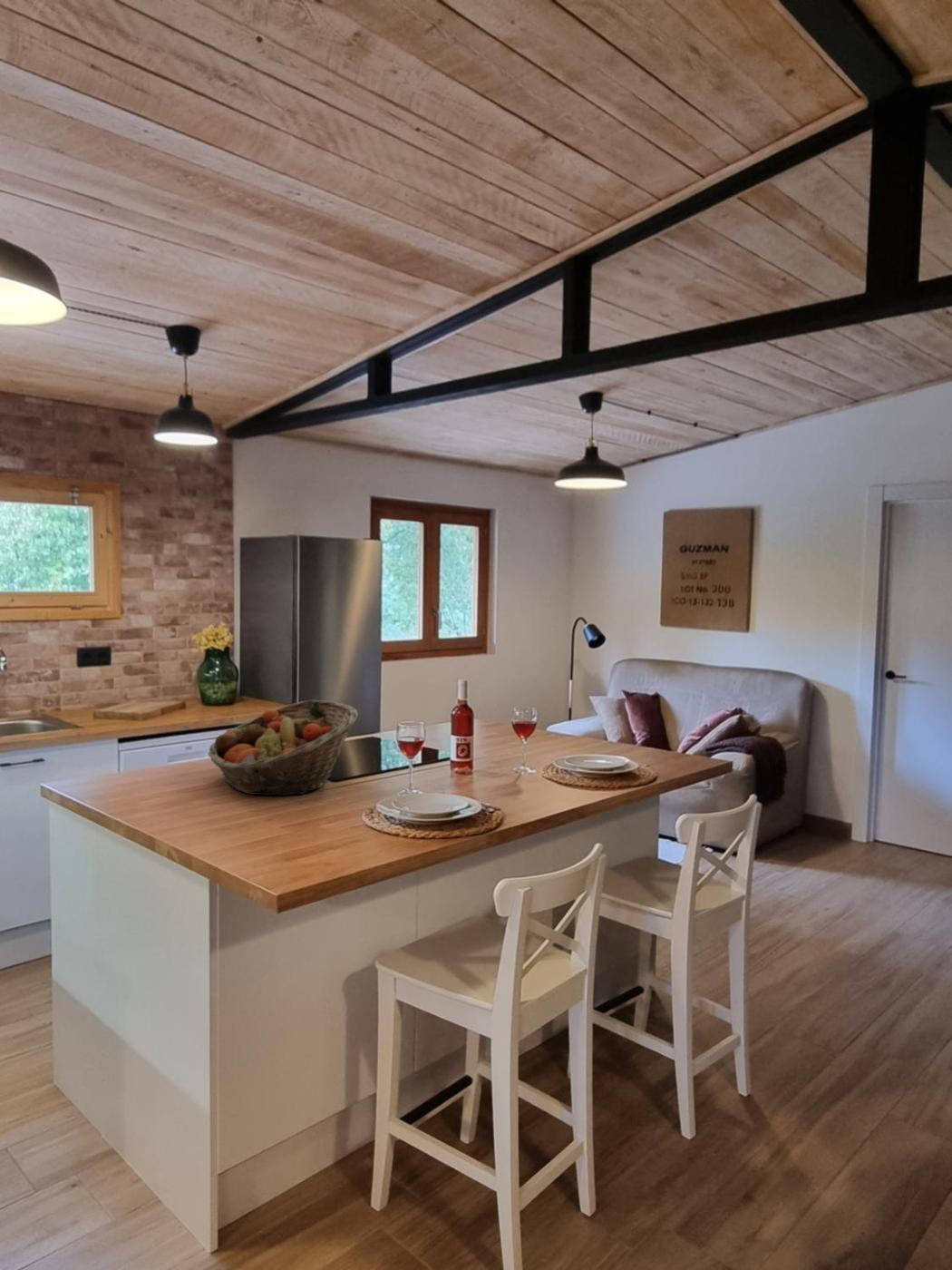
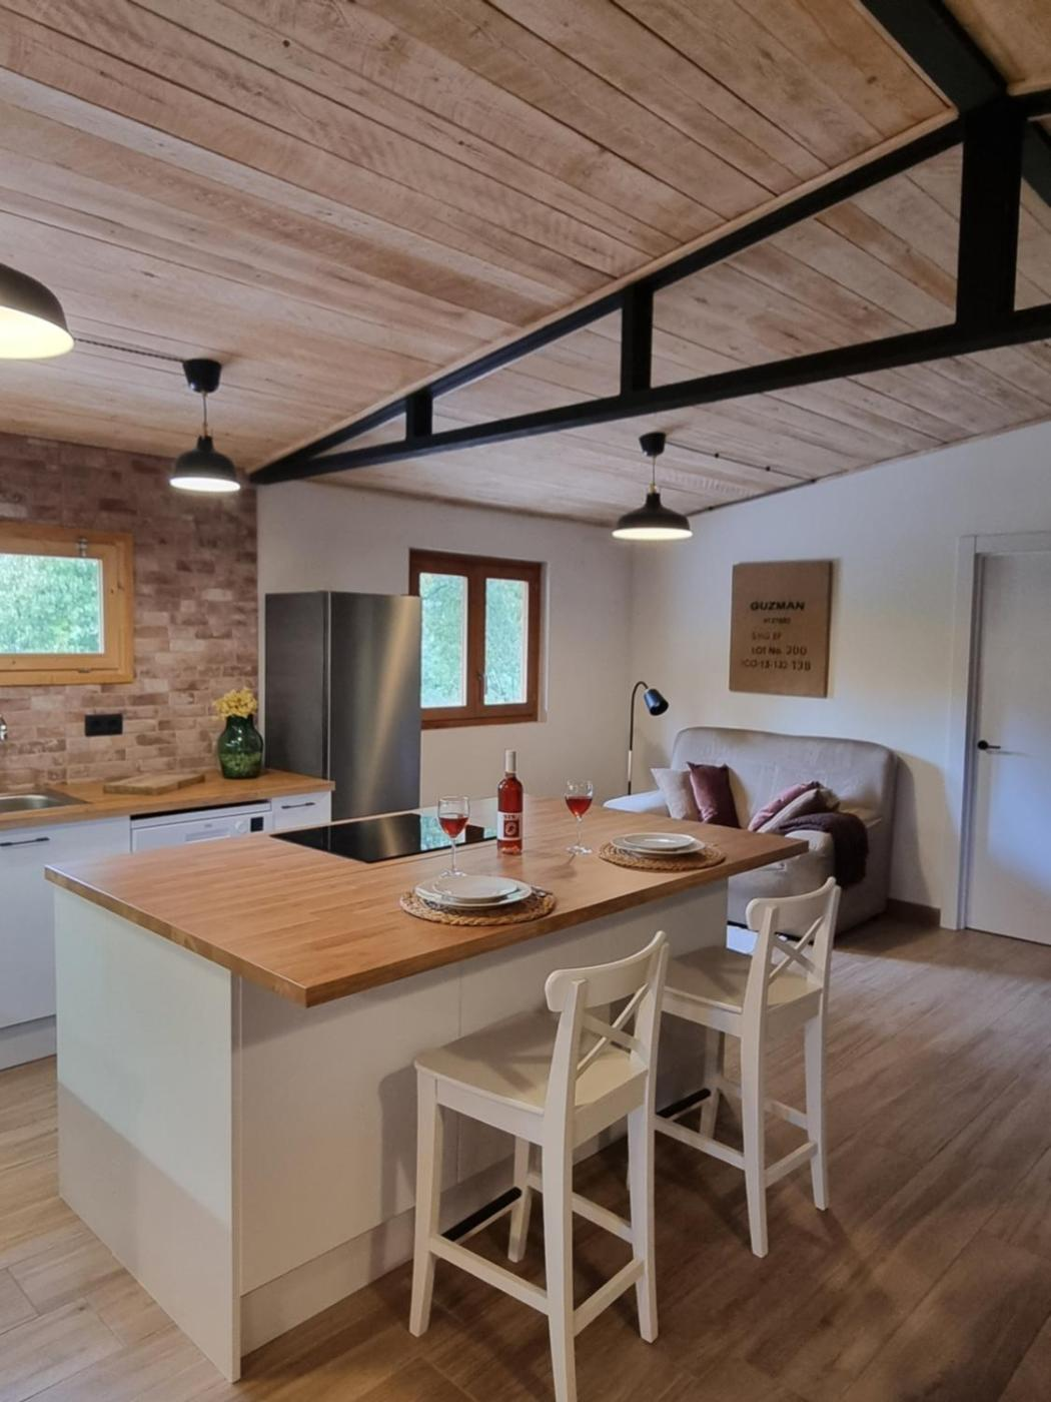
- fruit basket (284, 744)
